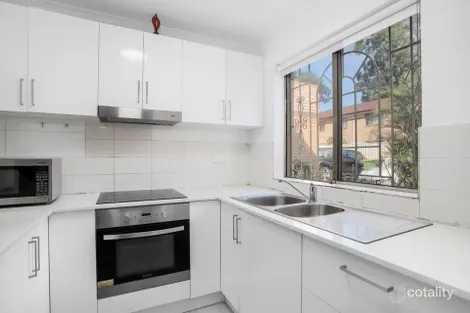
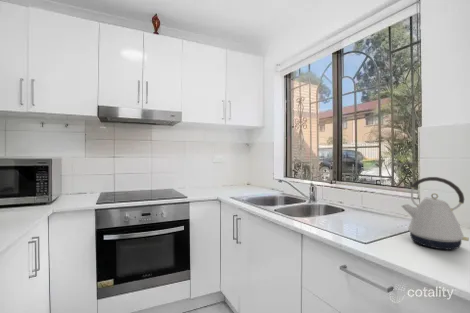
+ kettle (432, 210)
